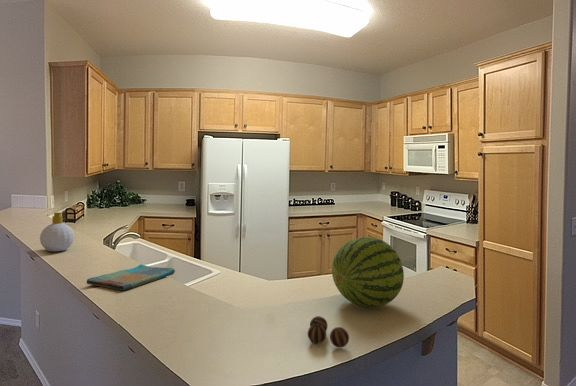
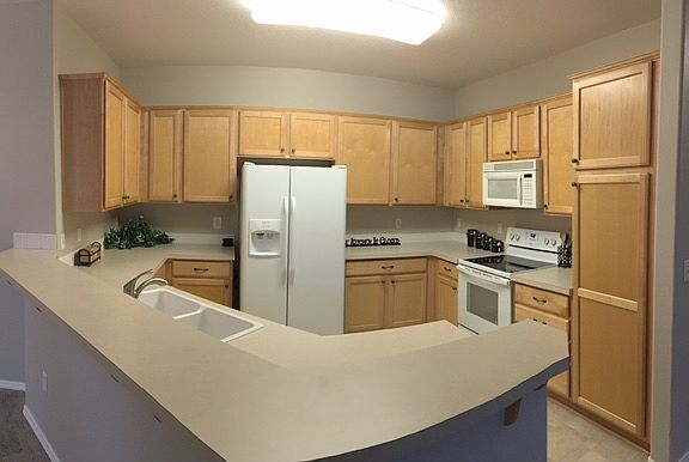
- dish towel (133, 276)
- soap bottle (57, 231)
- fruit (366, 271)
- decorative ball (326, 329)
